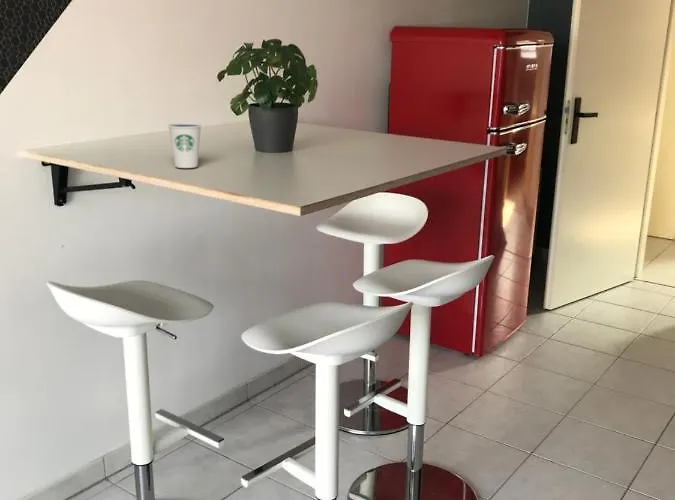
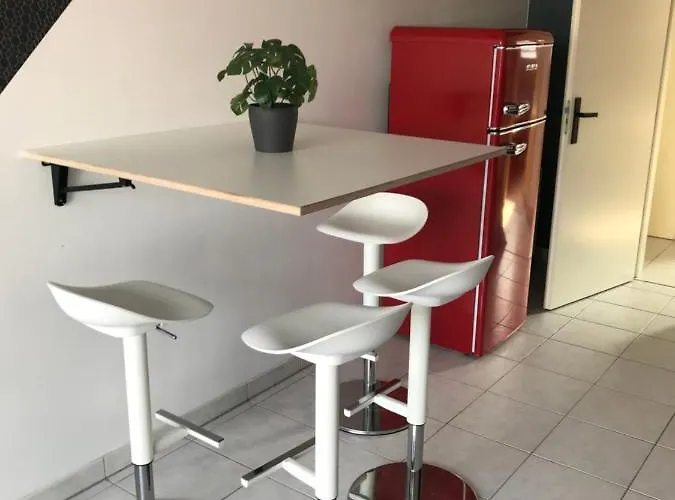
- dixie cup (185, 146)
